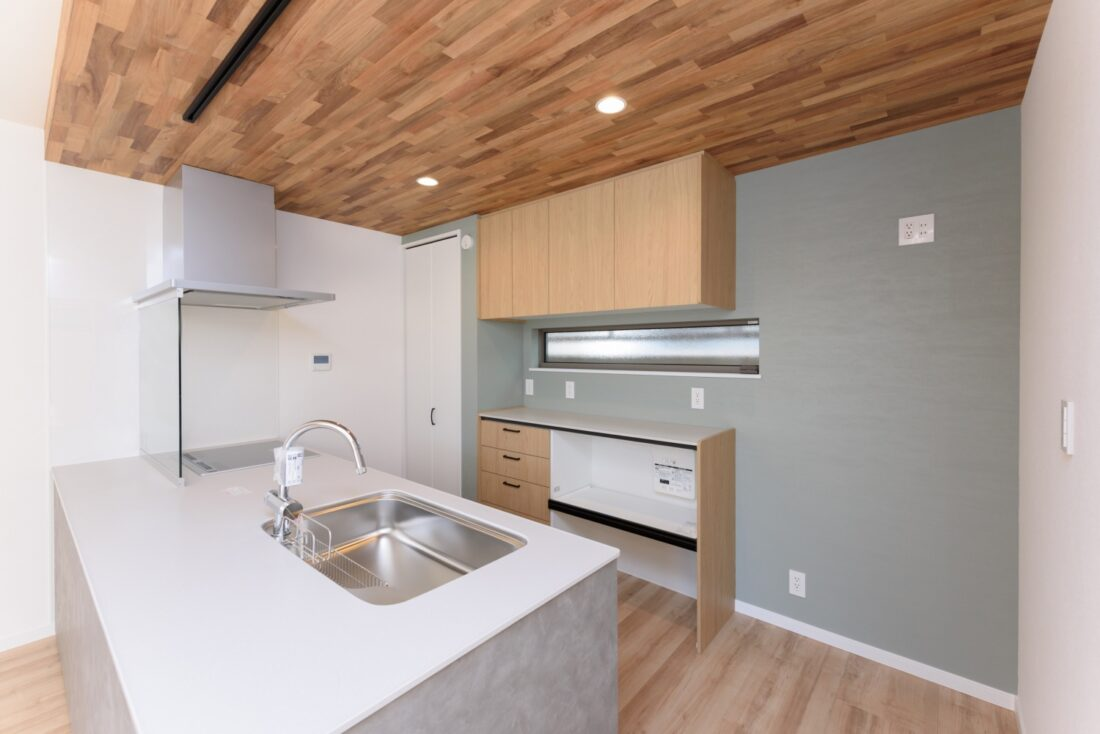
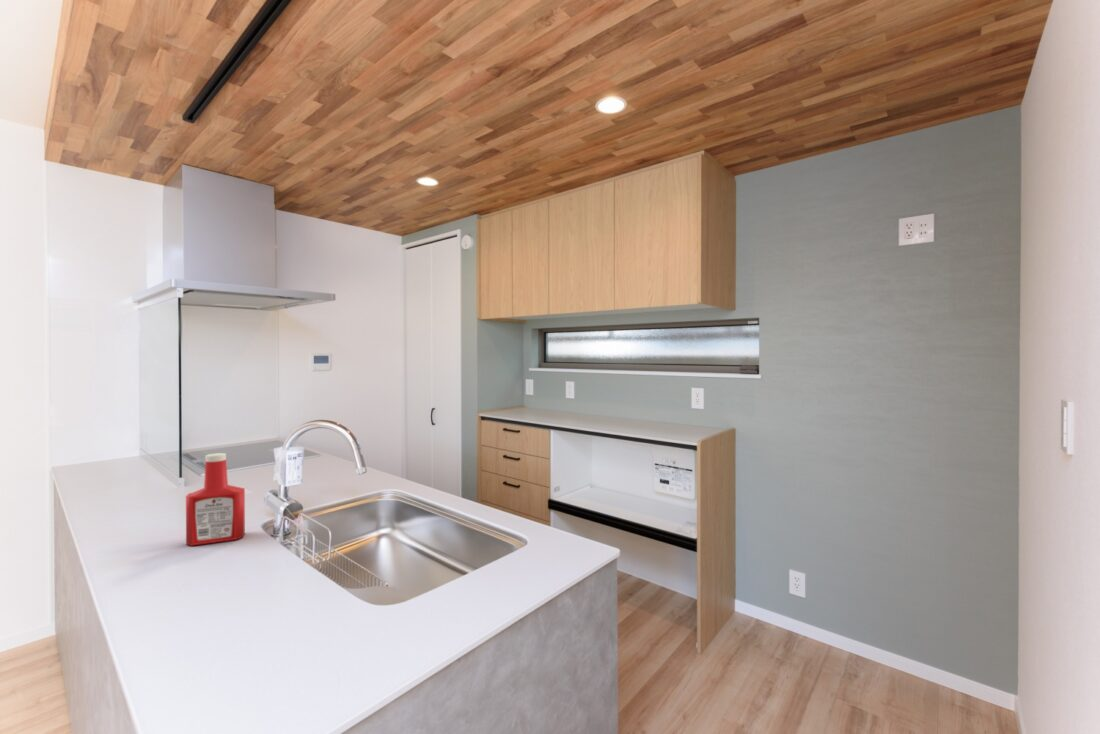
+ soap bottle (216, 496)
